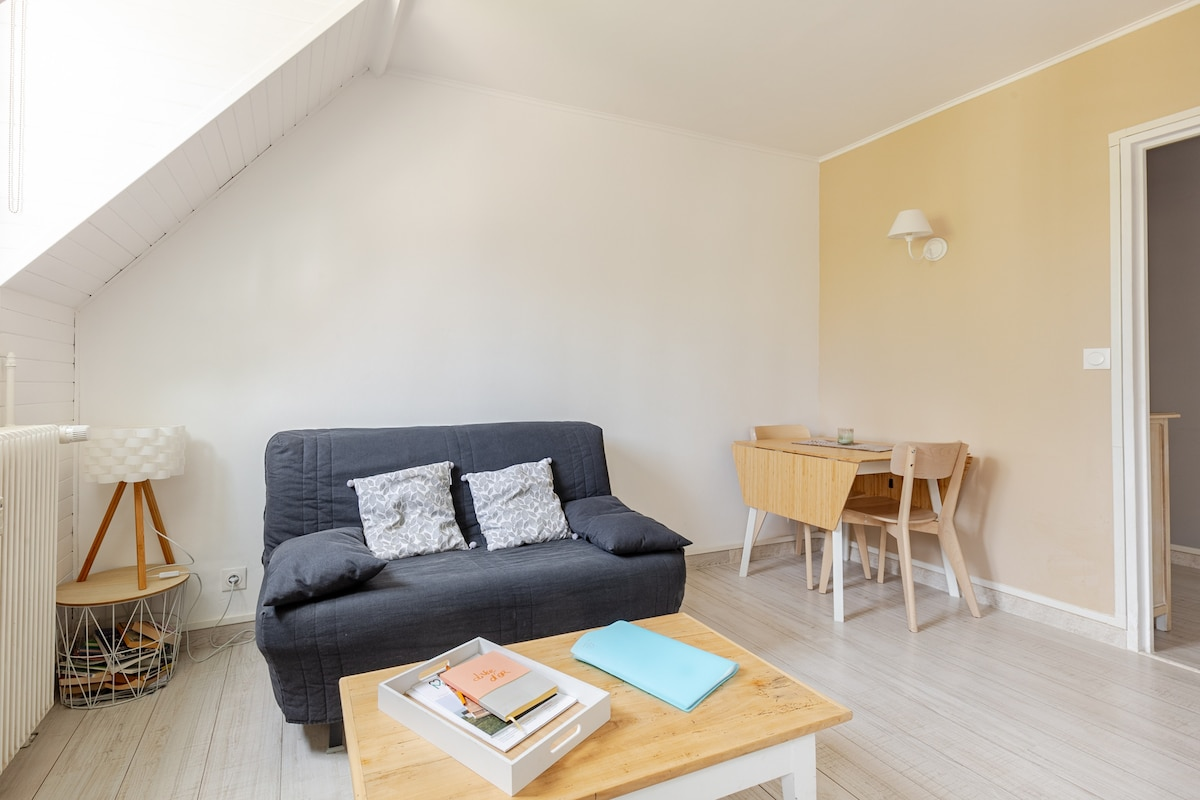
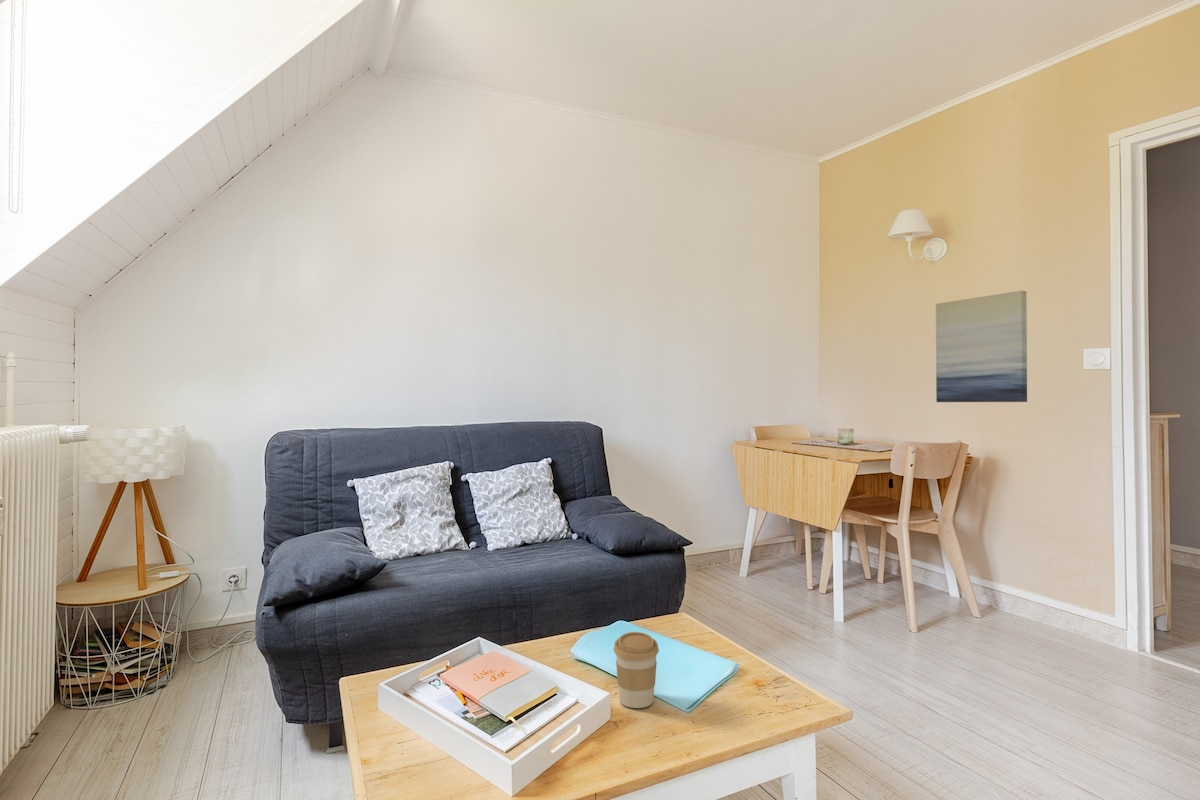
+ coffee cup (636, 668)
+ wall art (978, 349)
